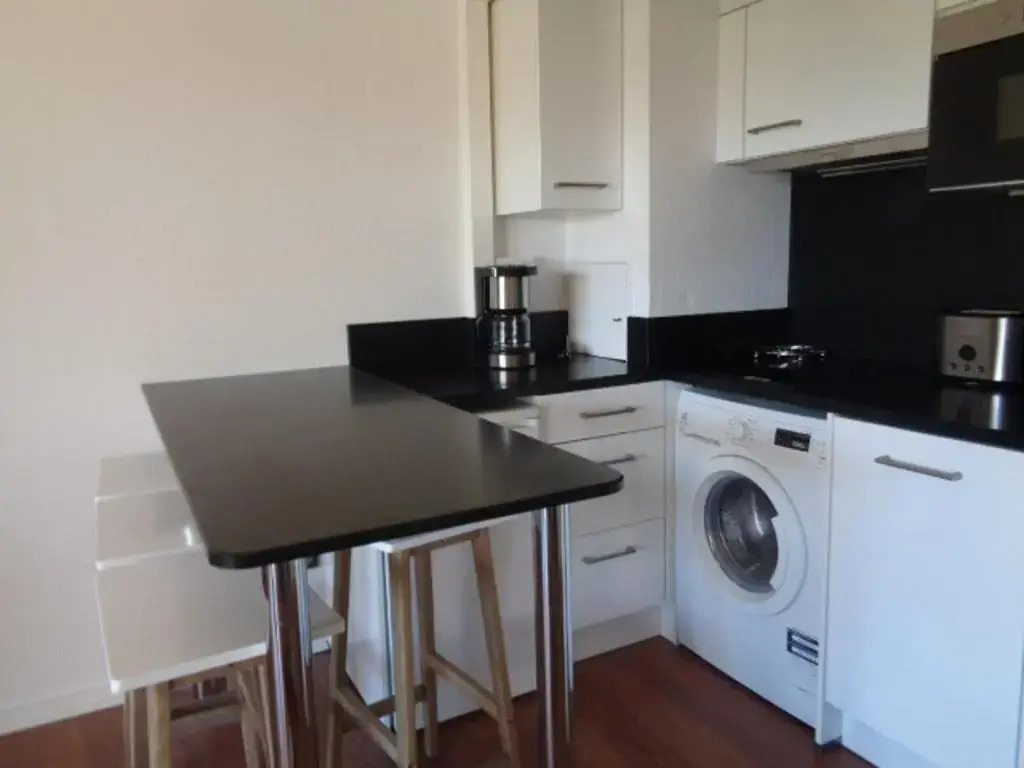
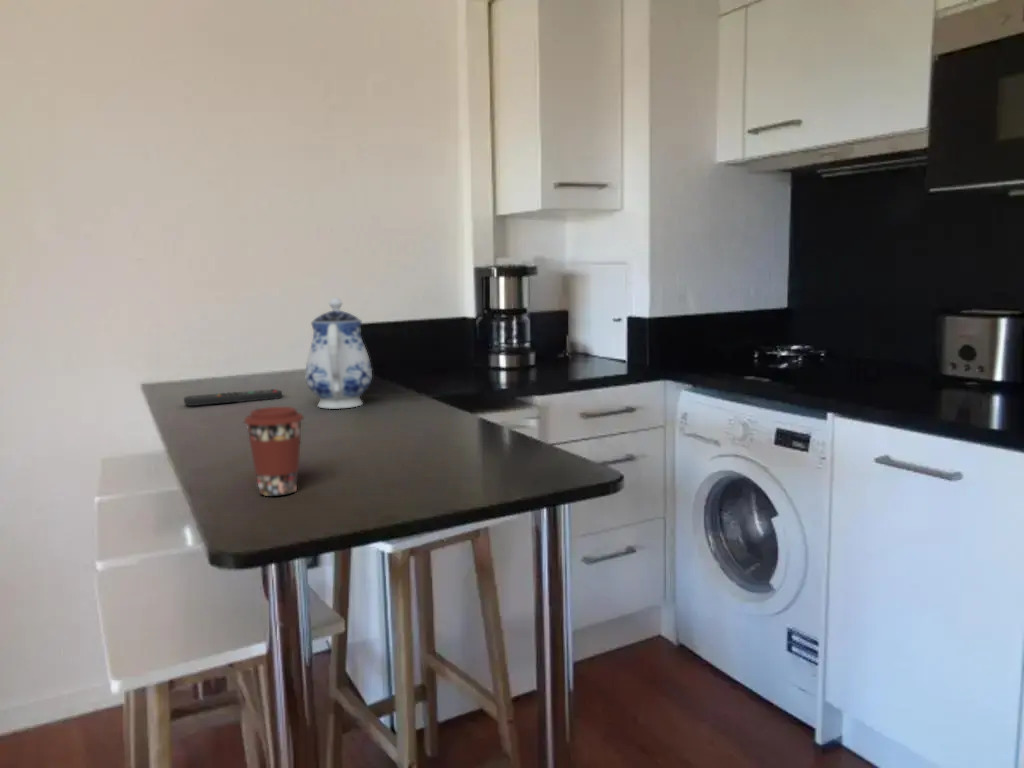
+ coffee cup (276, 450)
+ teapot (337, 351)
+ remote control (234, 396)
